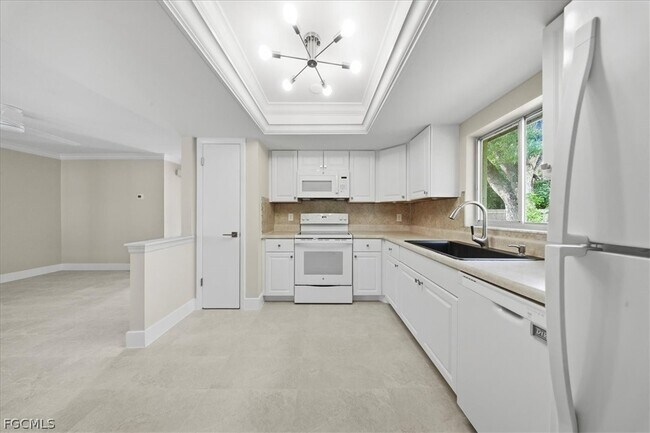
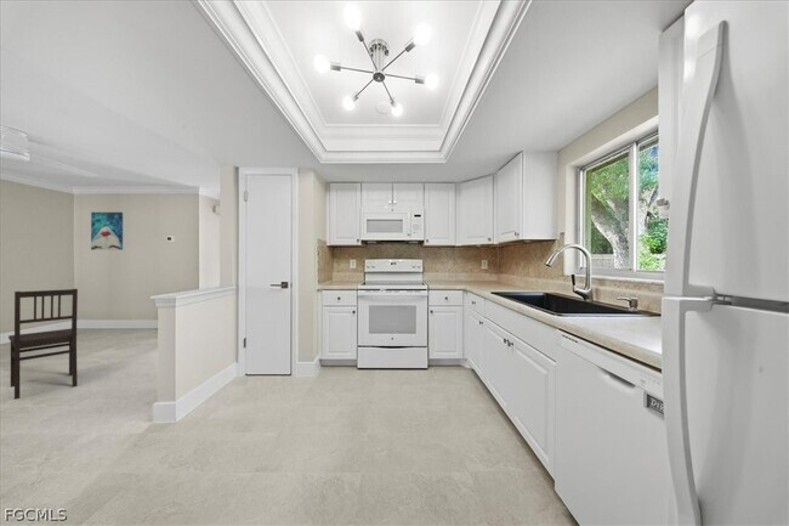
+ dining chair (45, 336)
+ wall art (107, 231)
